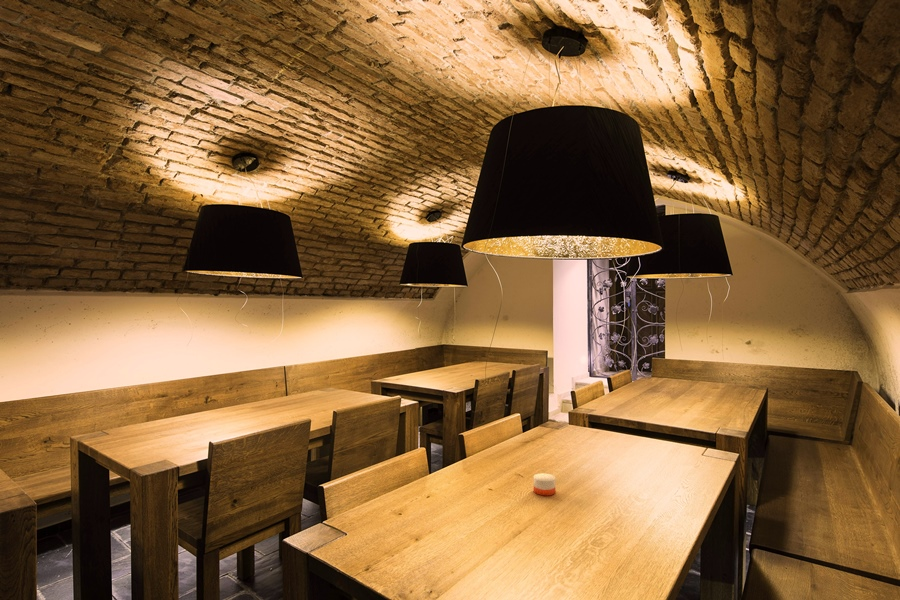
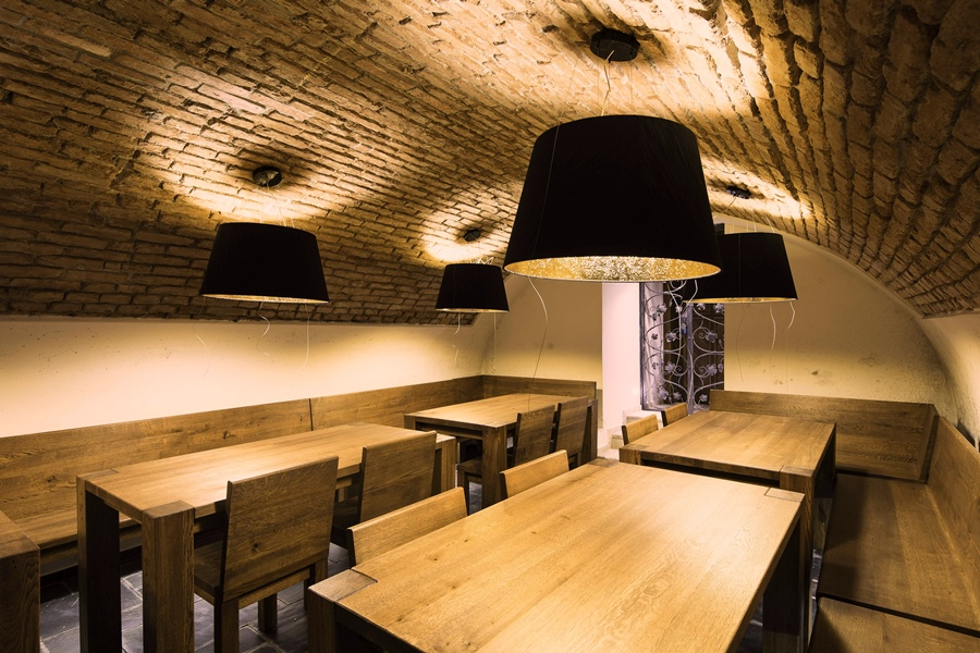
- candle (544, 476)
